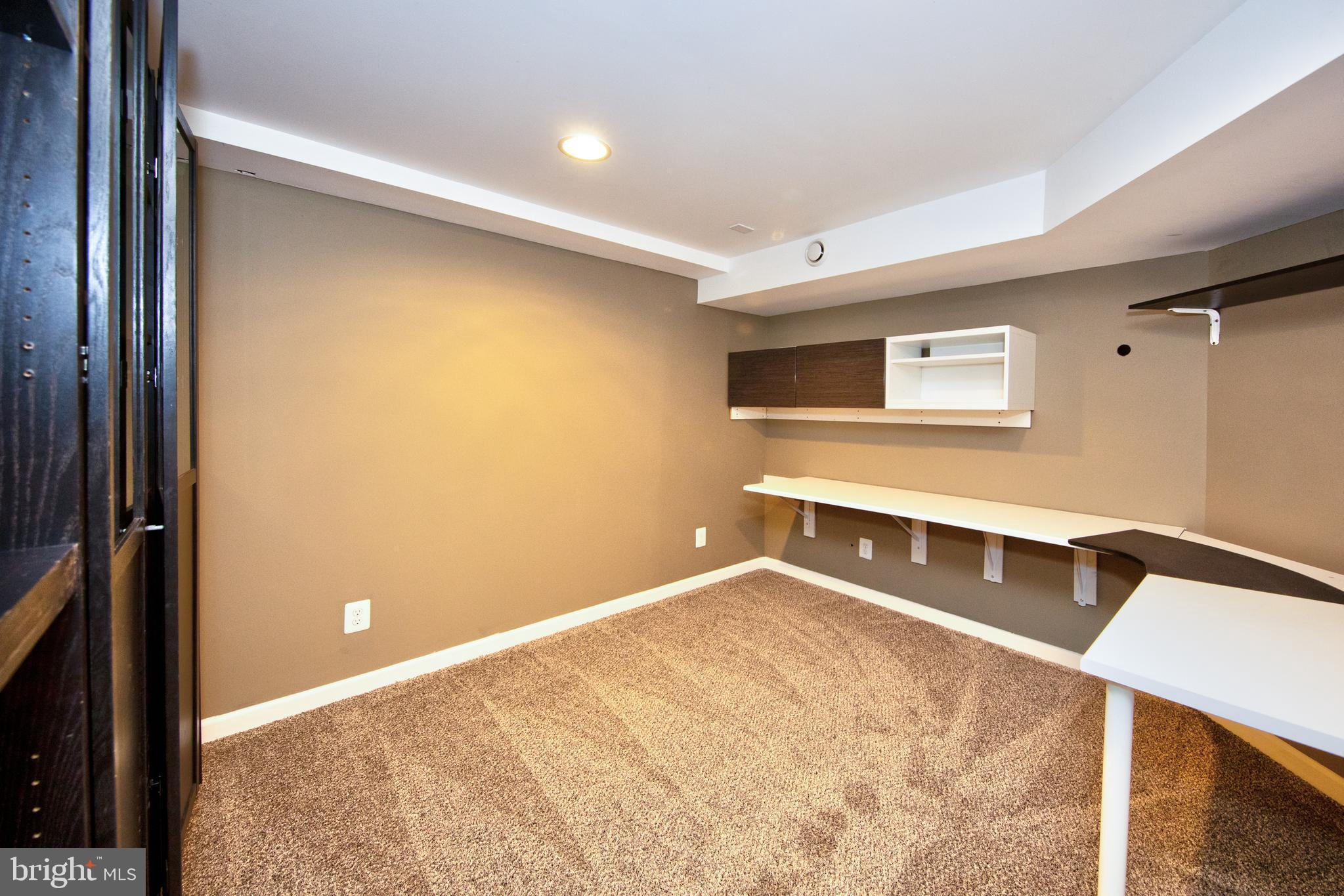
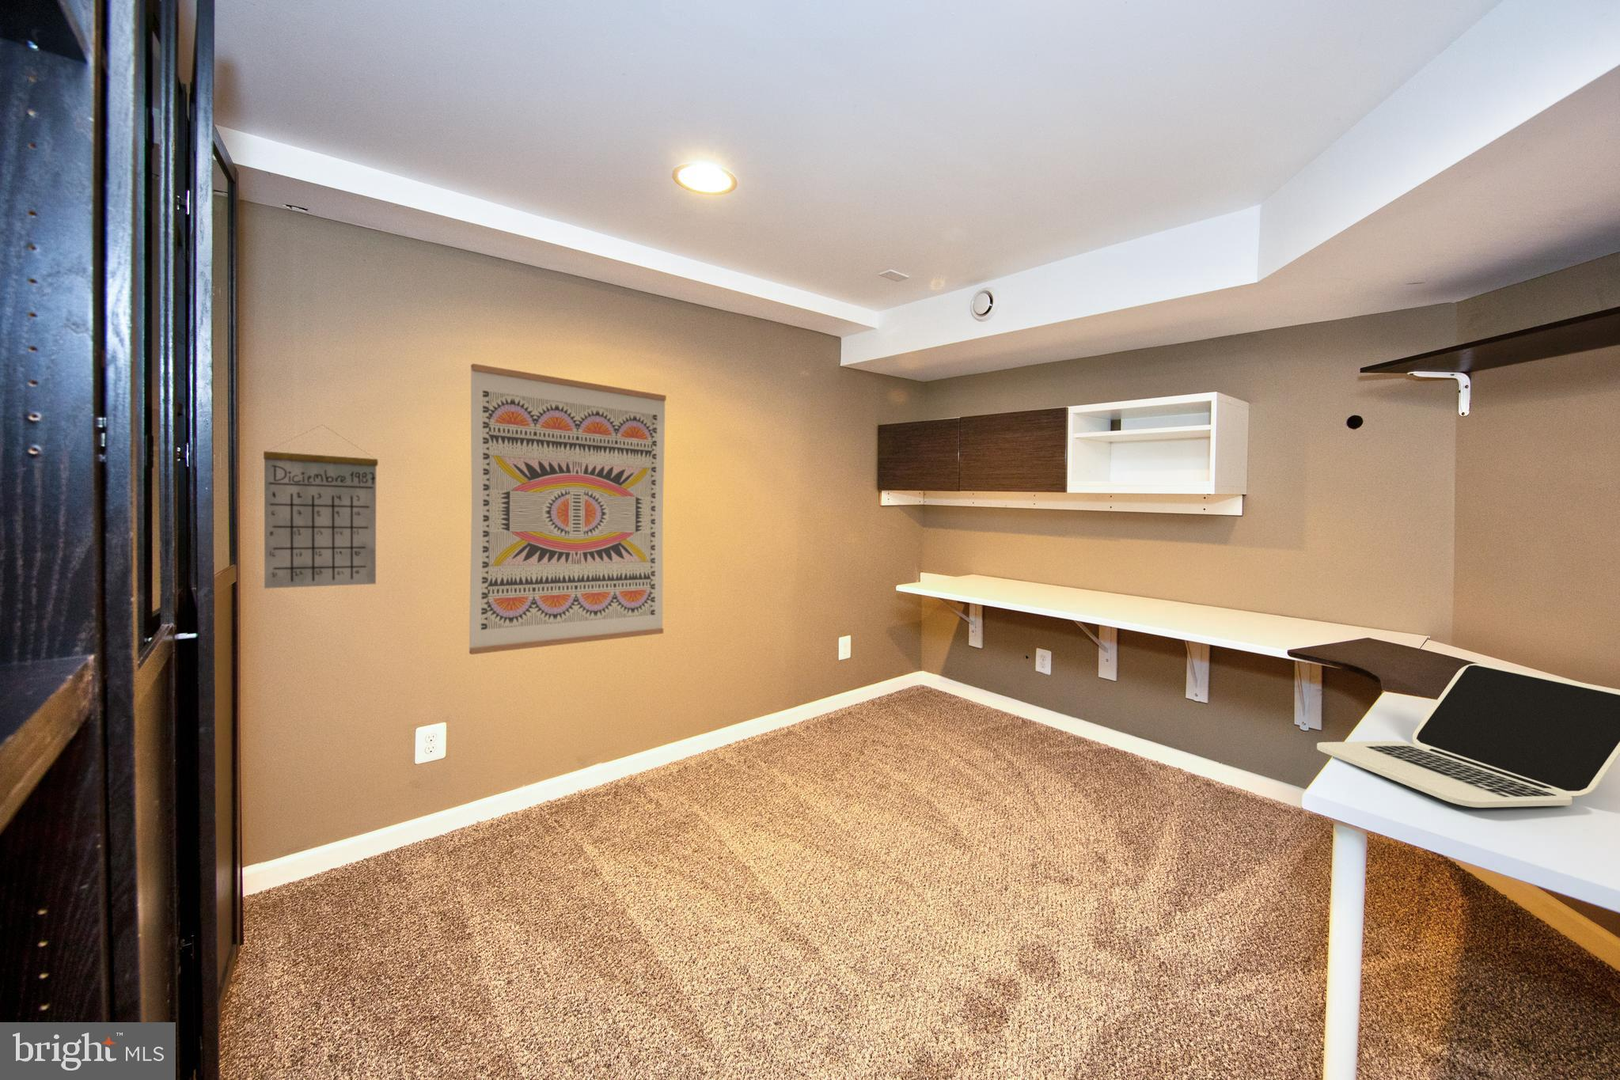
+ calendar (323, 505)
+ wall art (576, 512)
+ laptop (1465, 724)
